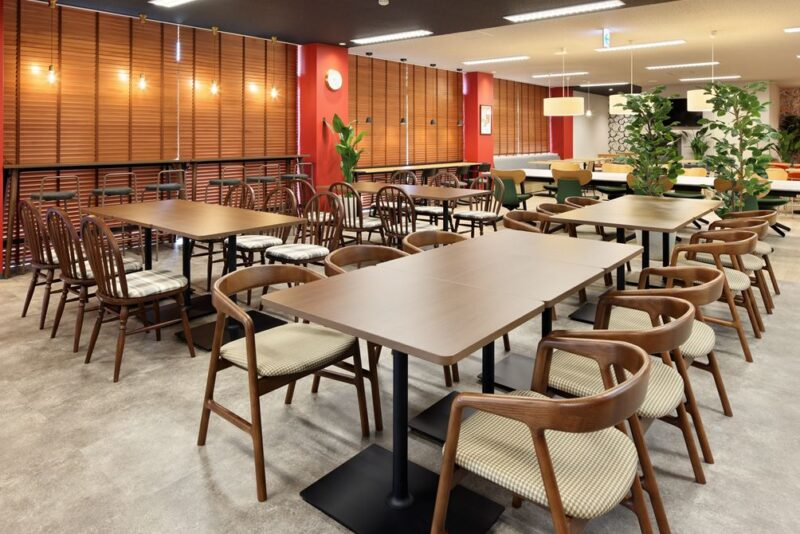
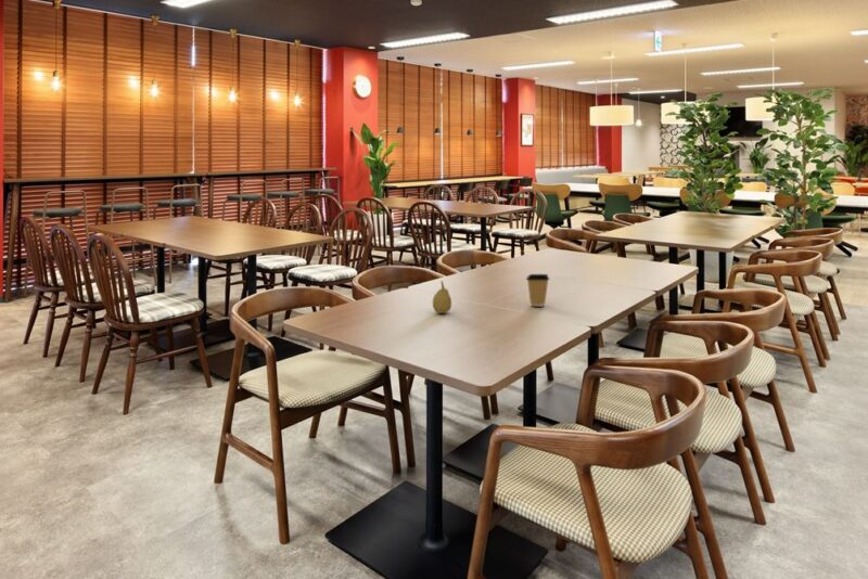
+ coffee cup (537, 290)
+ fruit (442, 296)
